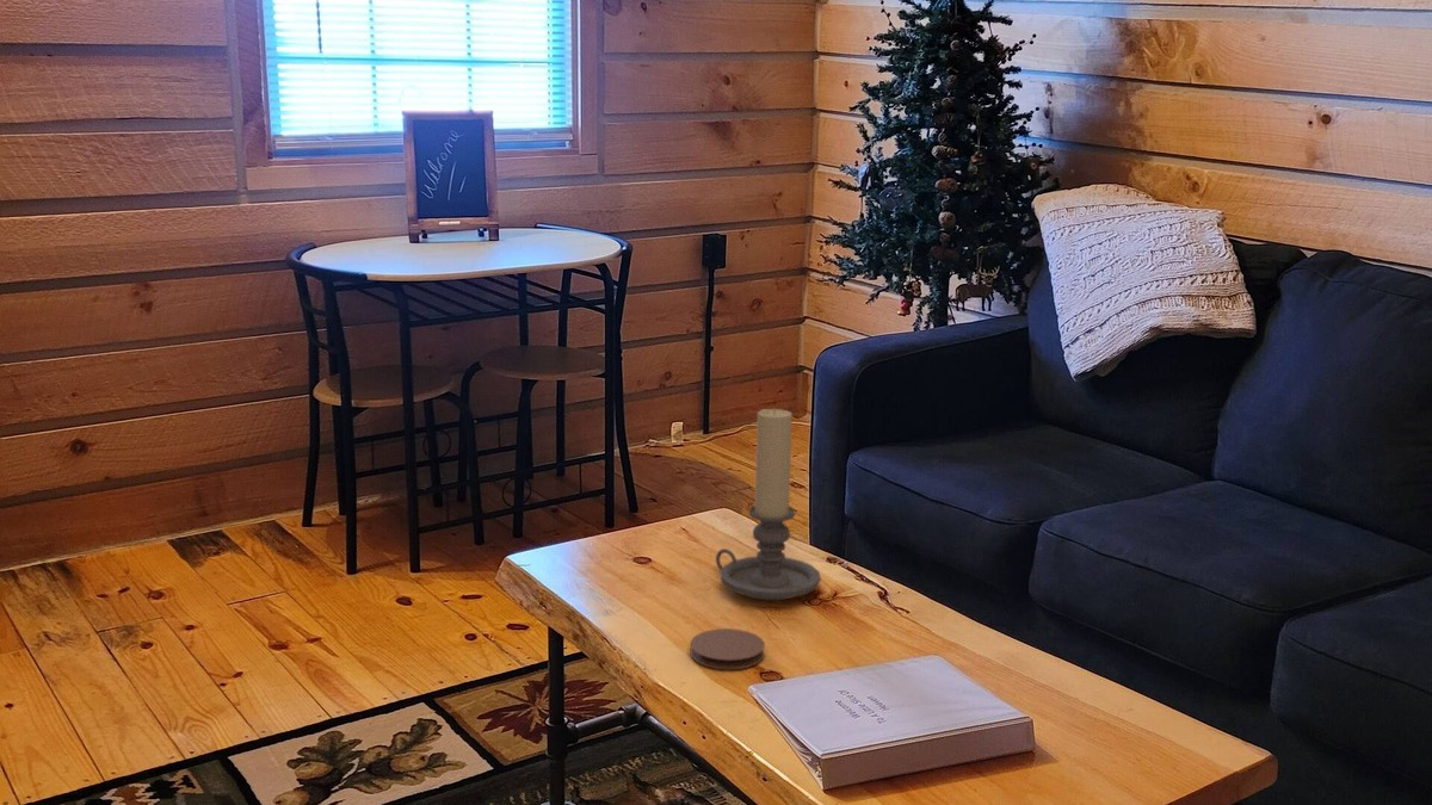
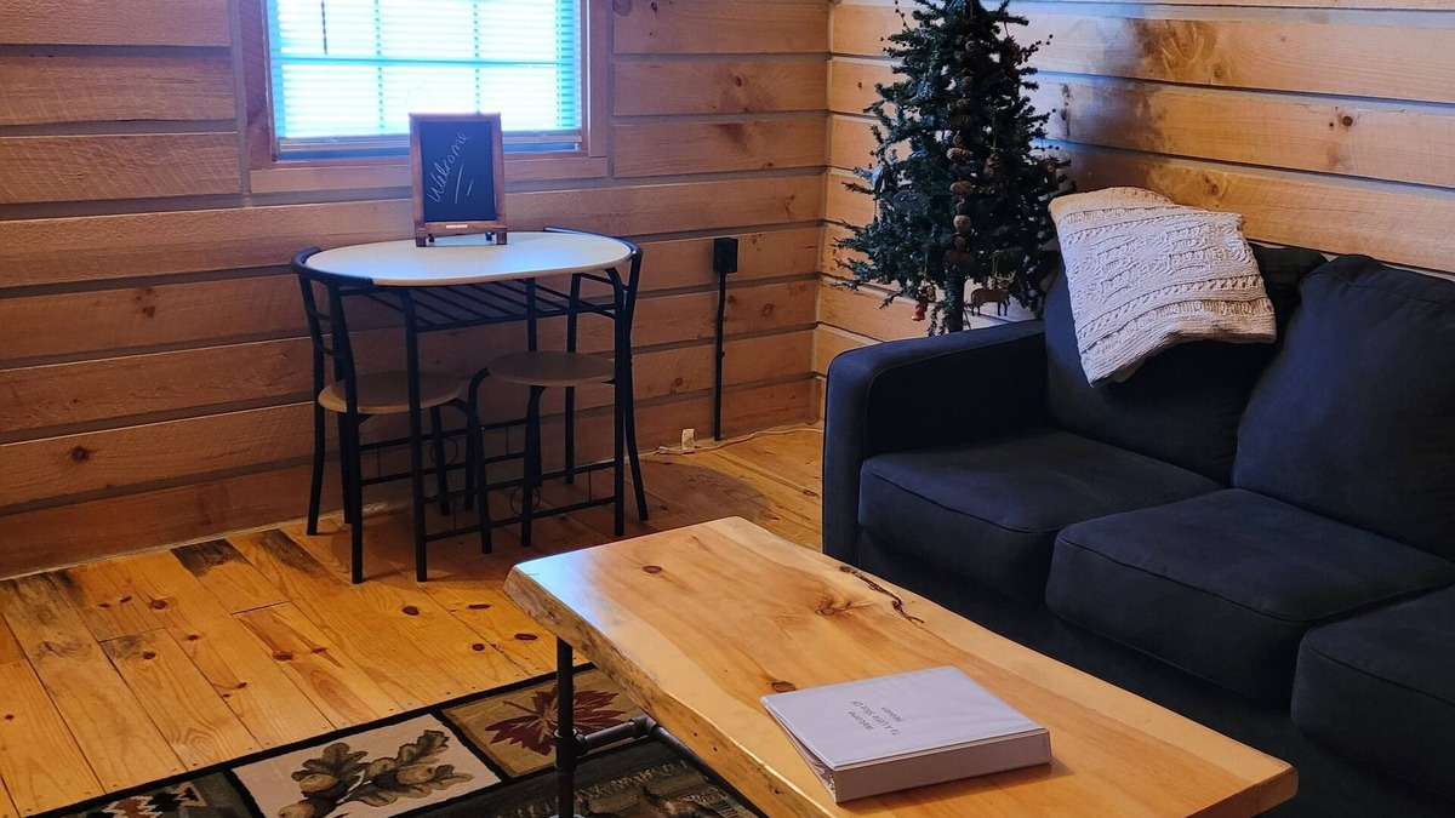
- coaster (727, 648)
- candle holder (764, 497)
